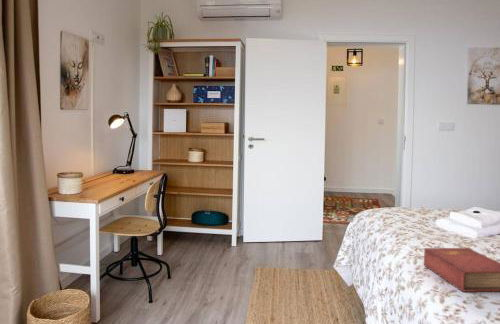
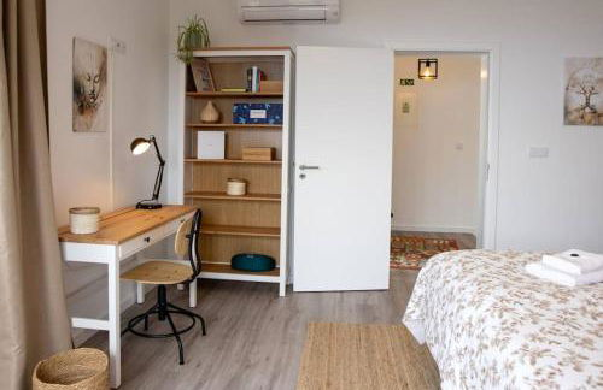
- book (465, 267)
